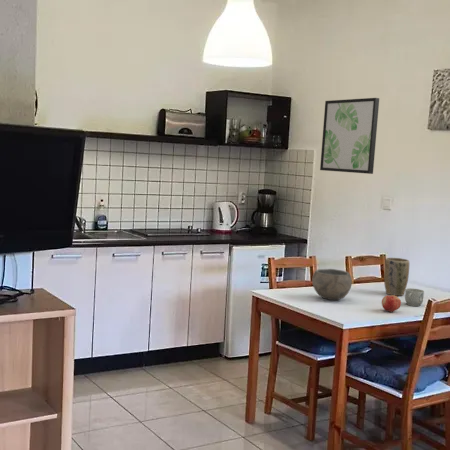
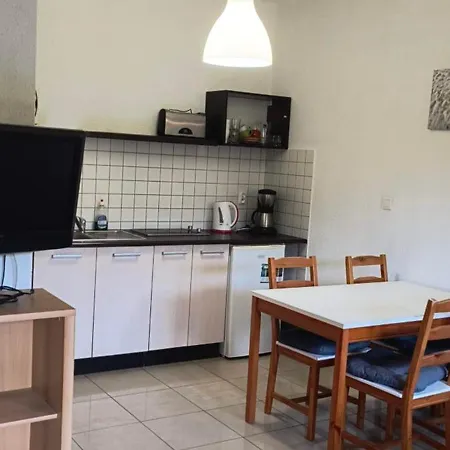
- wall art (348, 135)
- fruit (391, 303)
- plant pot (396, 276)
- bowl (331, 285)
- mug (413, 297)
